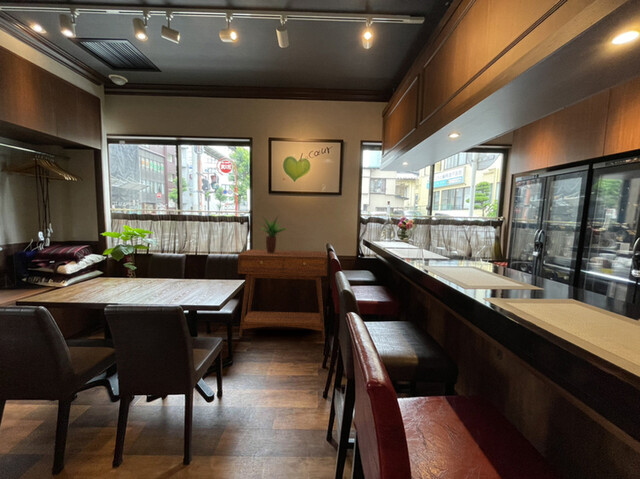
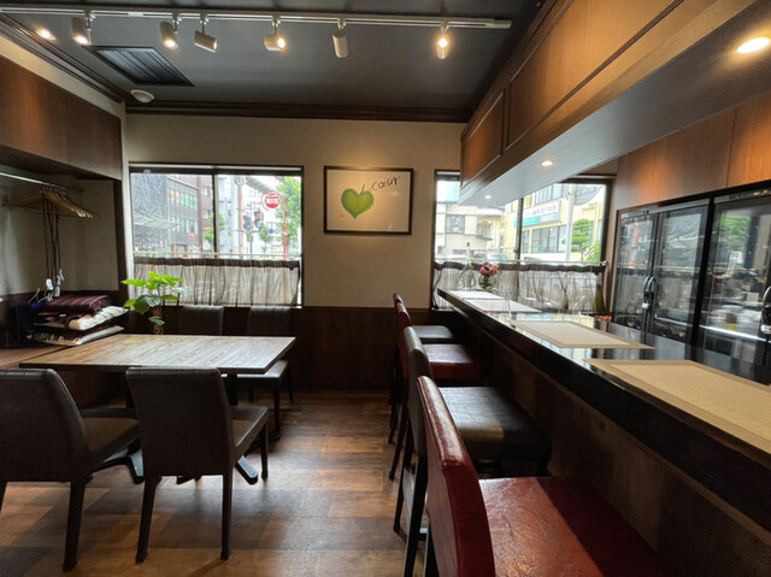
- potted plant (273, 234)
- console table (284, 278)
